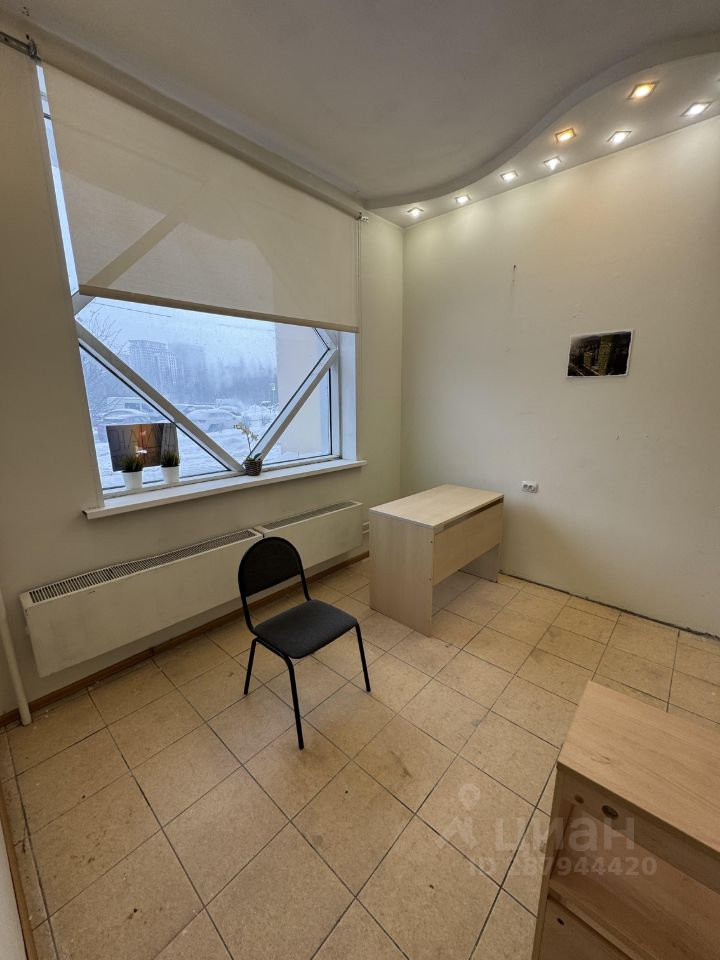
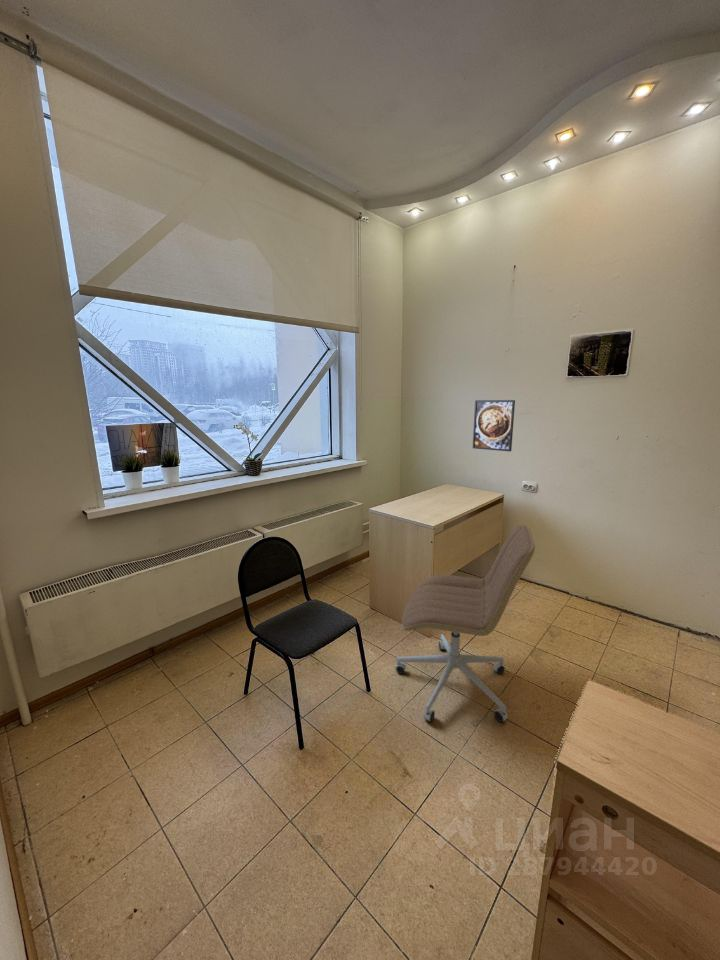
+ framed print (492, 425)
+ office chair (460, 610)
